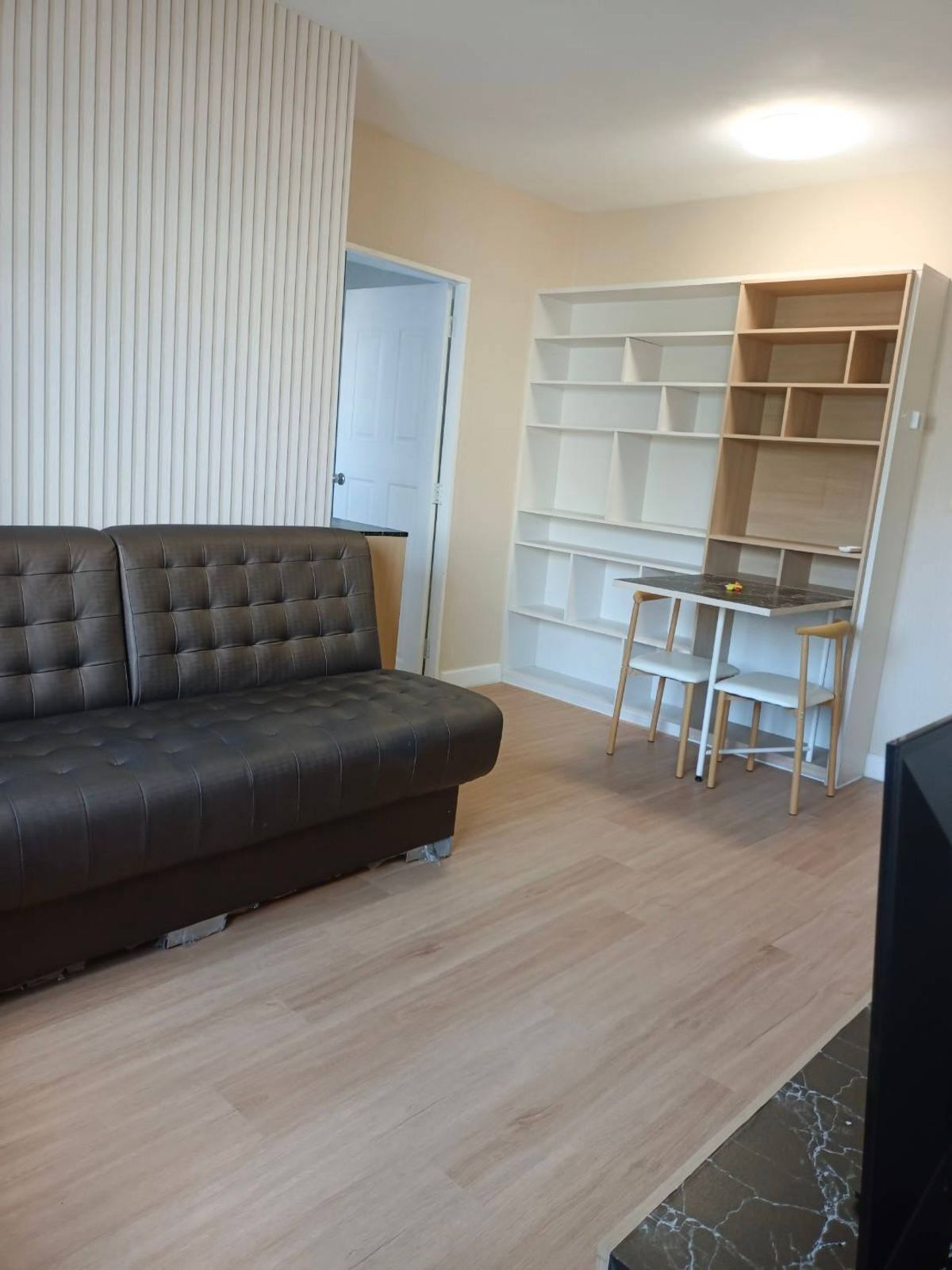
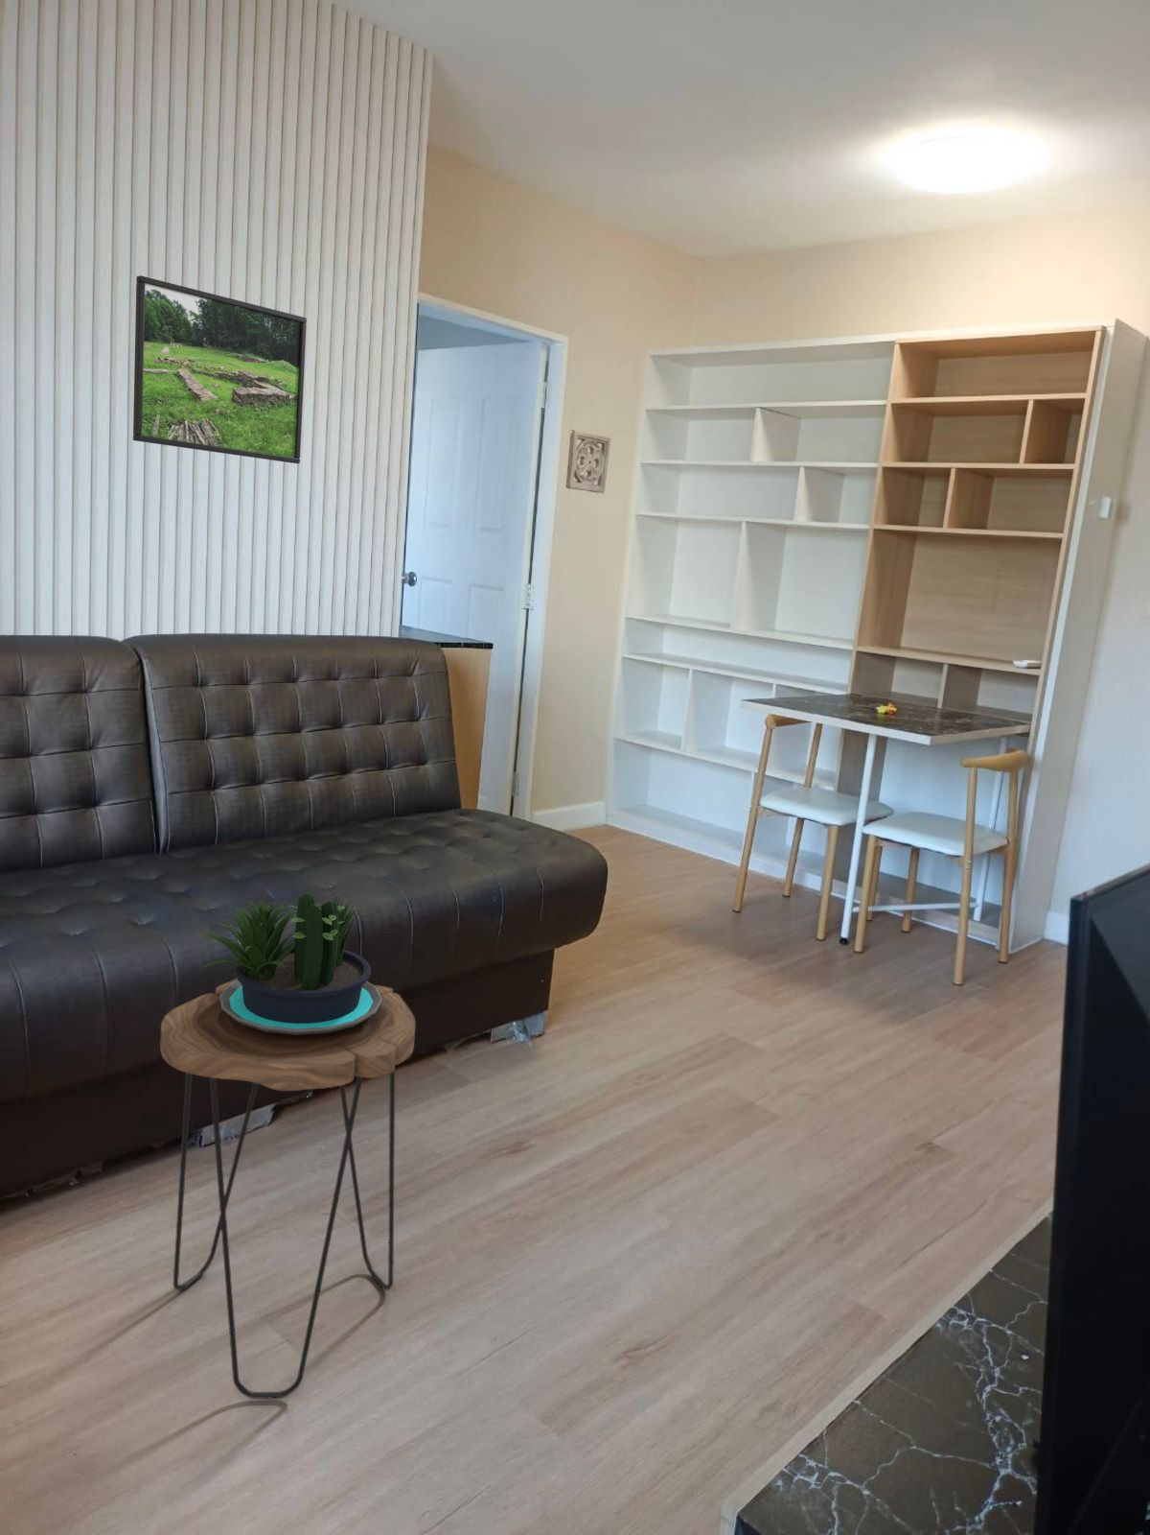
+ wall ornament (587, 463)
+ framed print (223, 376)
+ side table (239, 1158)
+ potted plant (291, 951)
